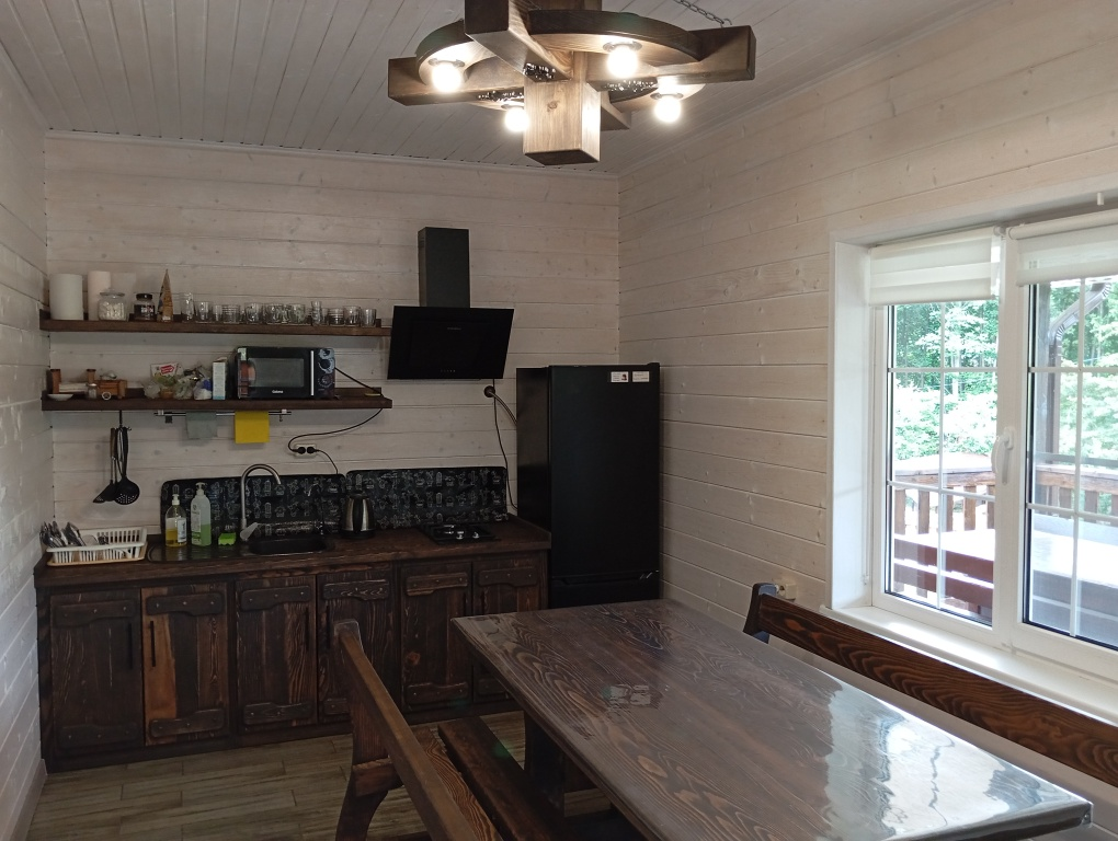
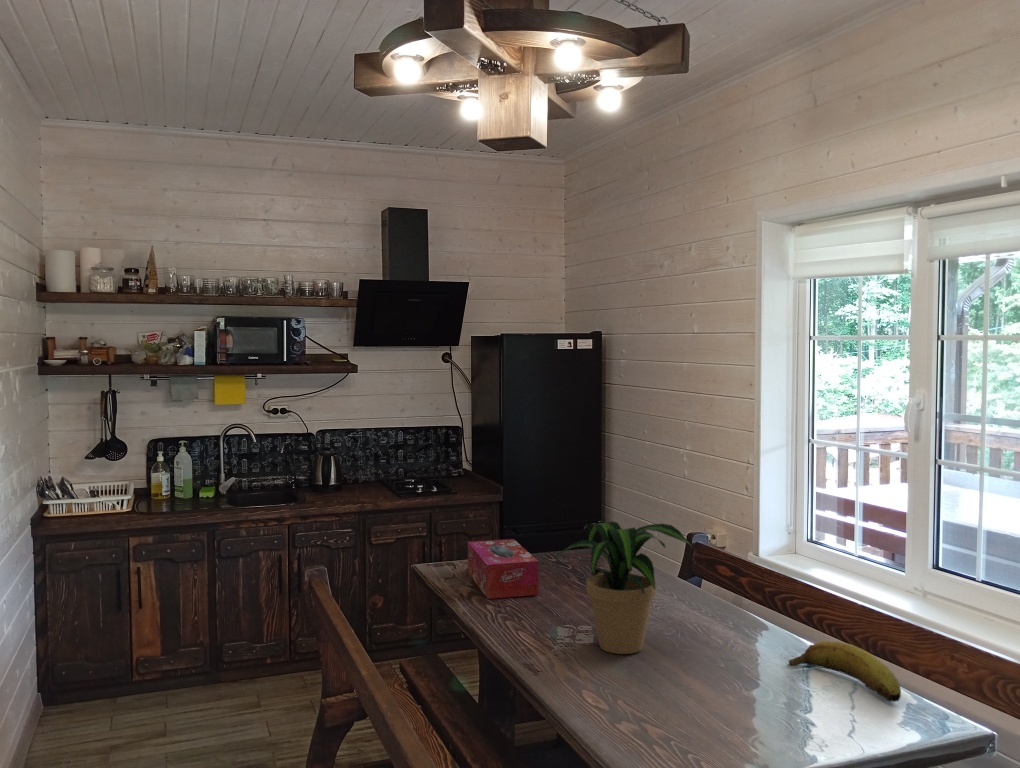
+ tissue box (501, 567)
+ potted plant (621, 584)
+ fruit (841, 667)
